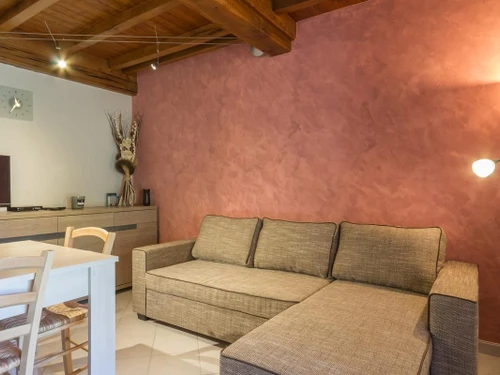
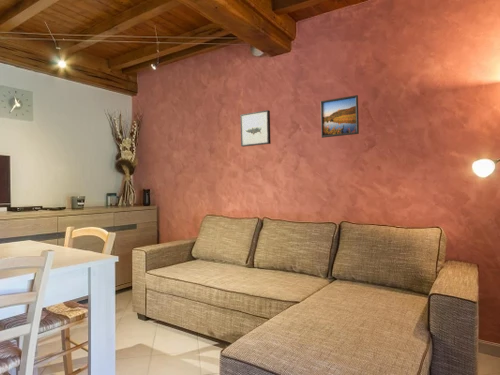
+ wall art (255, 128)
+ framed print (339, 117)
